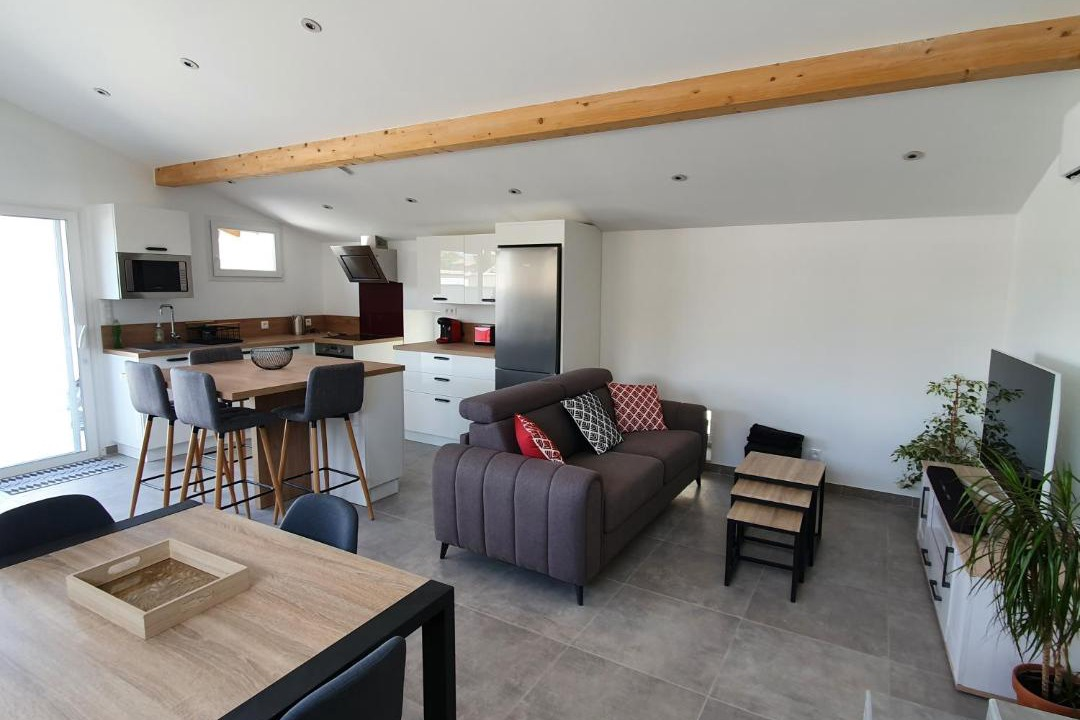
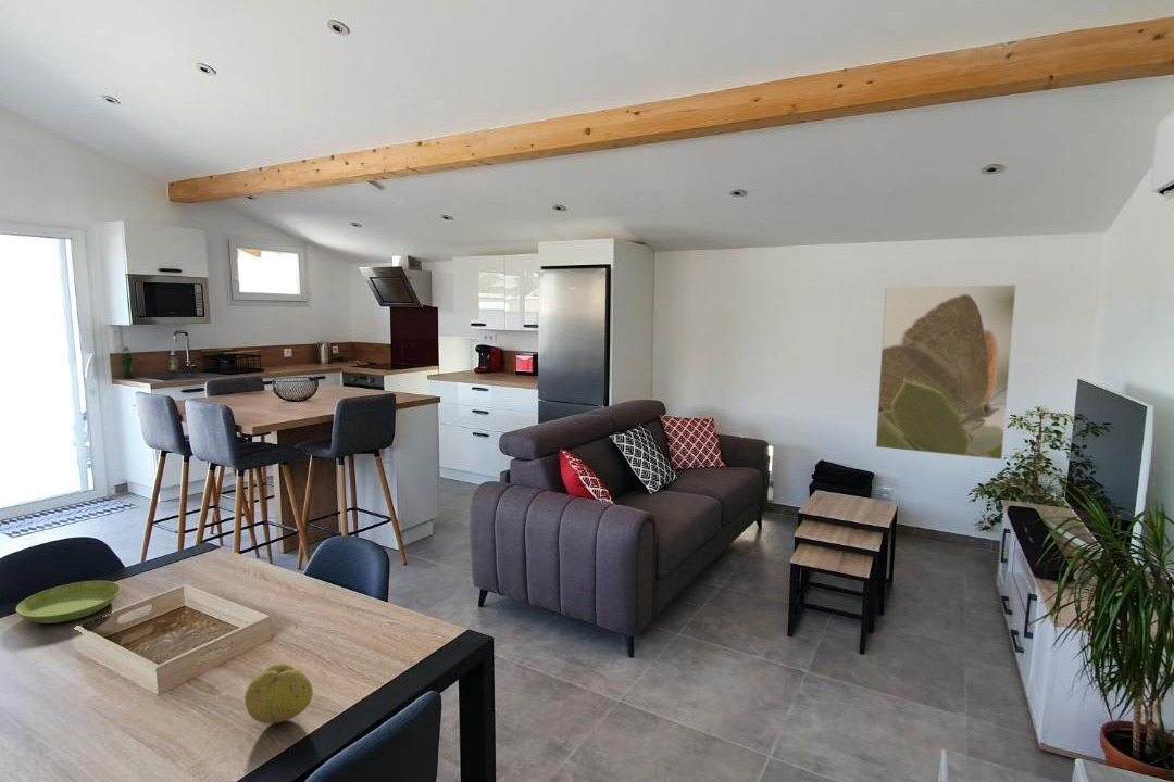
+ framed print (941, 370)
+ fruit (278, 694)
+ saucer (71, 603)
